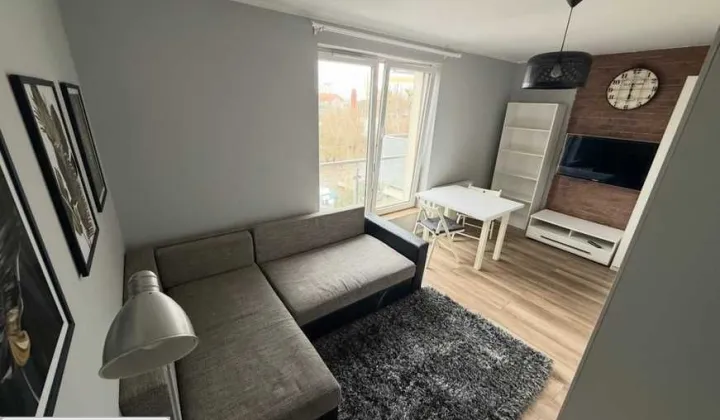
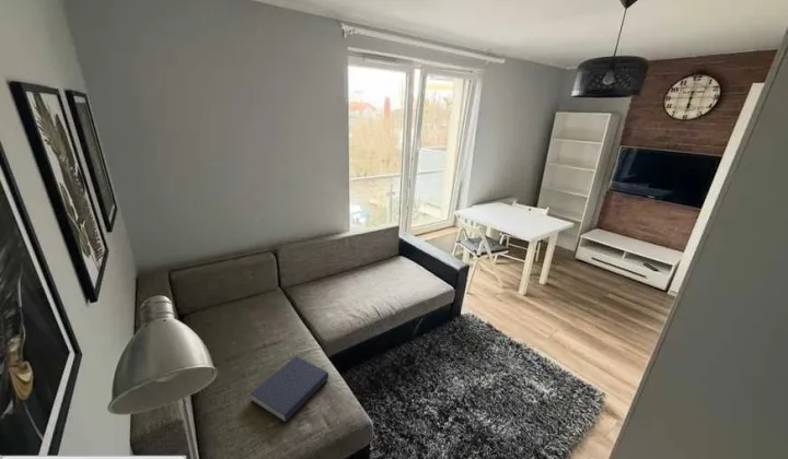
+ book (291, 386)
